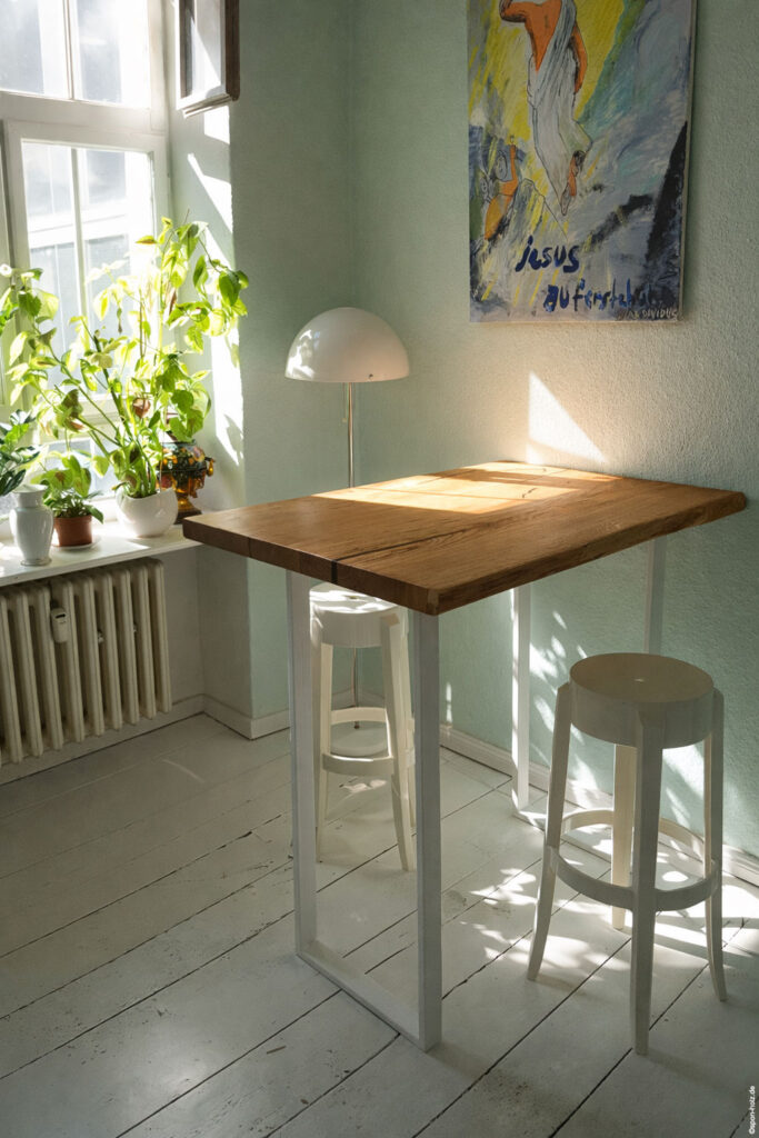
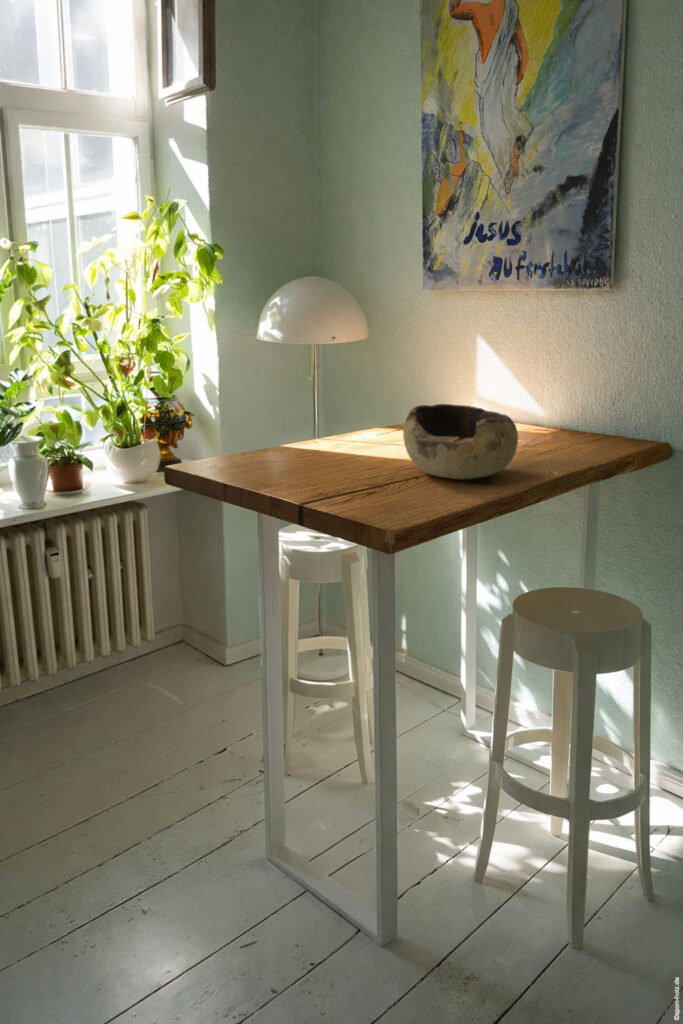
+ bowl (459, 442)
